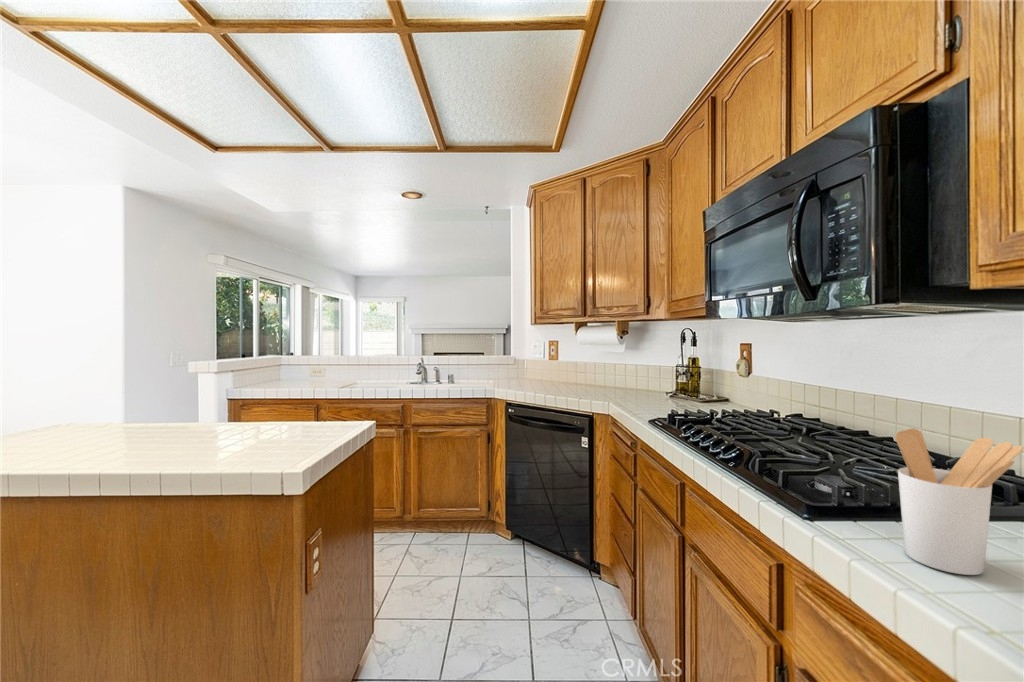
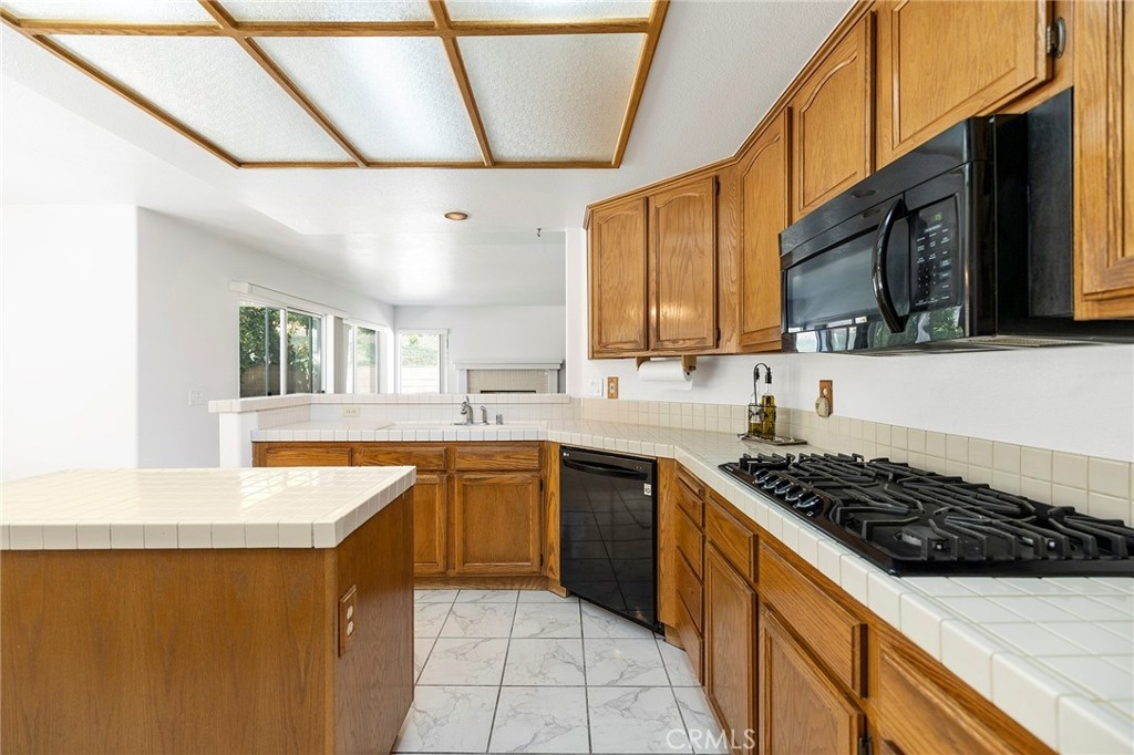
- utensil holder (959, 497)
